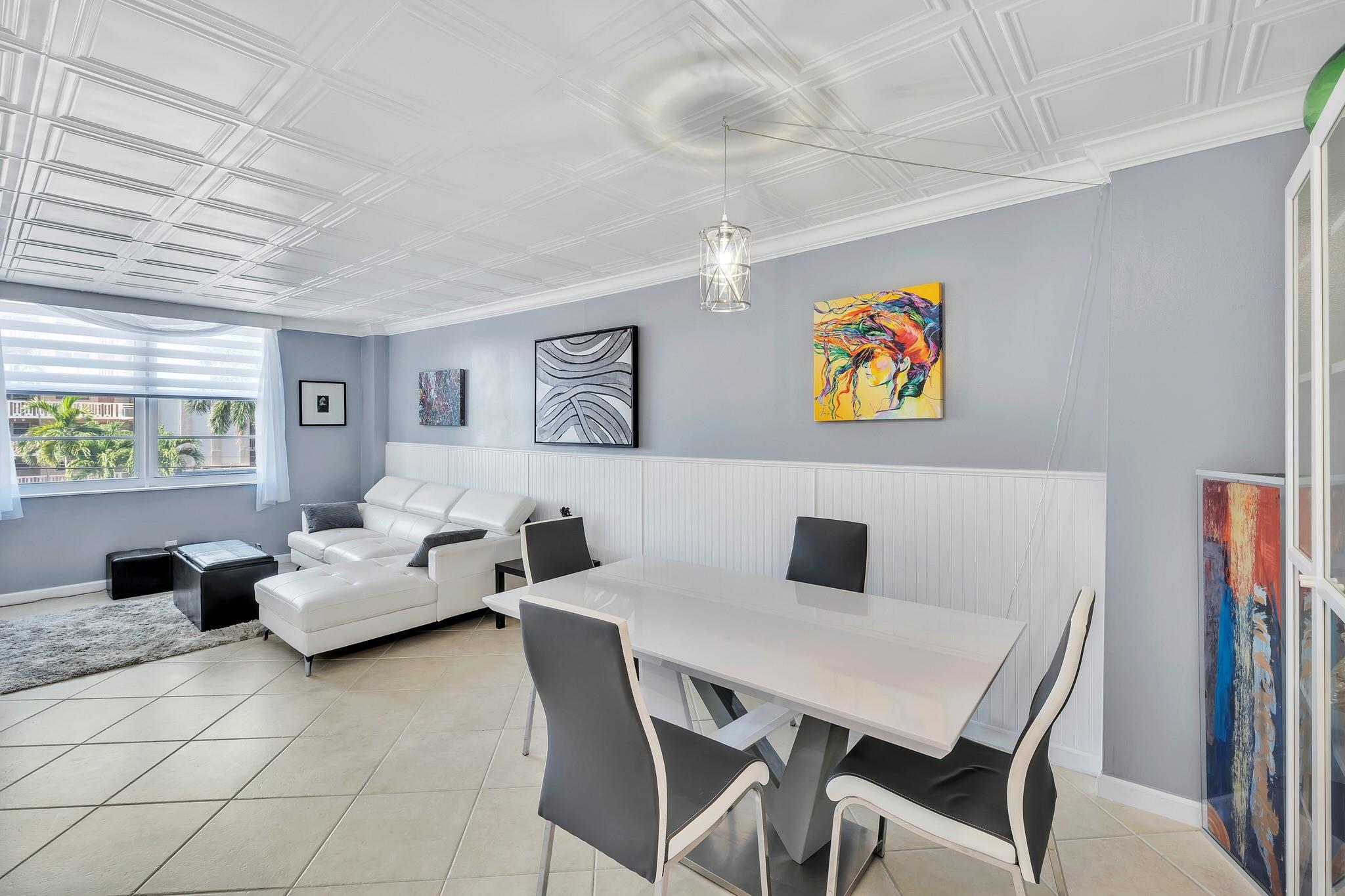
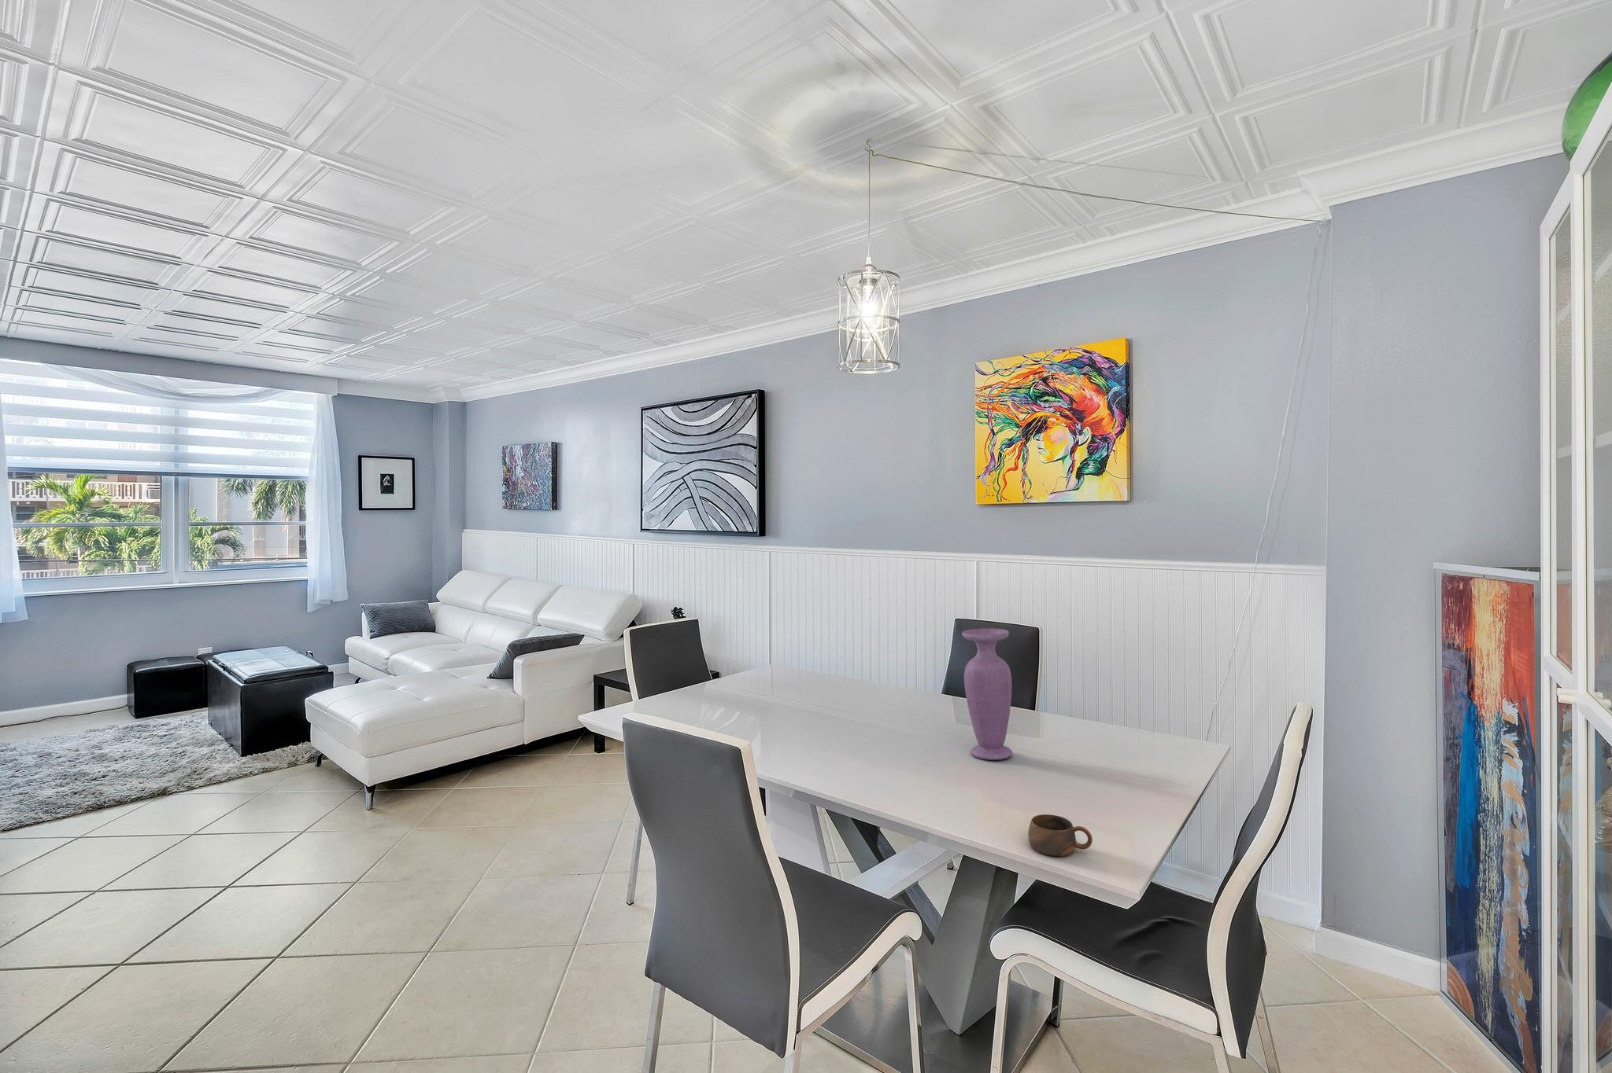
+ cup (1058, 836)
+ vase (986, 692)
